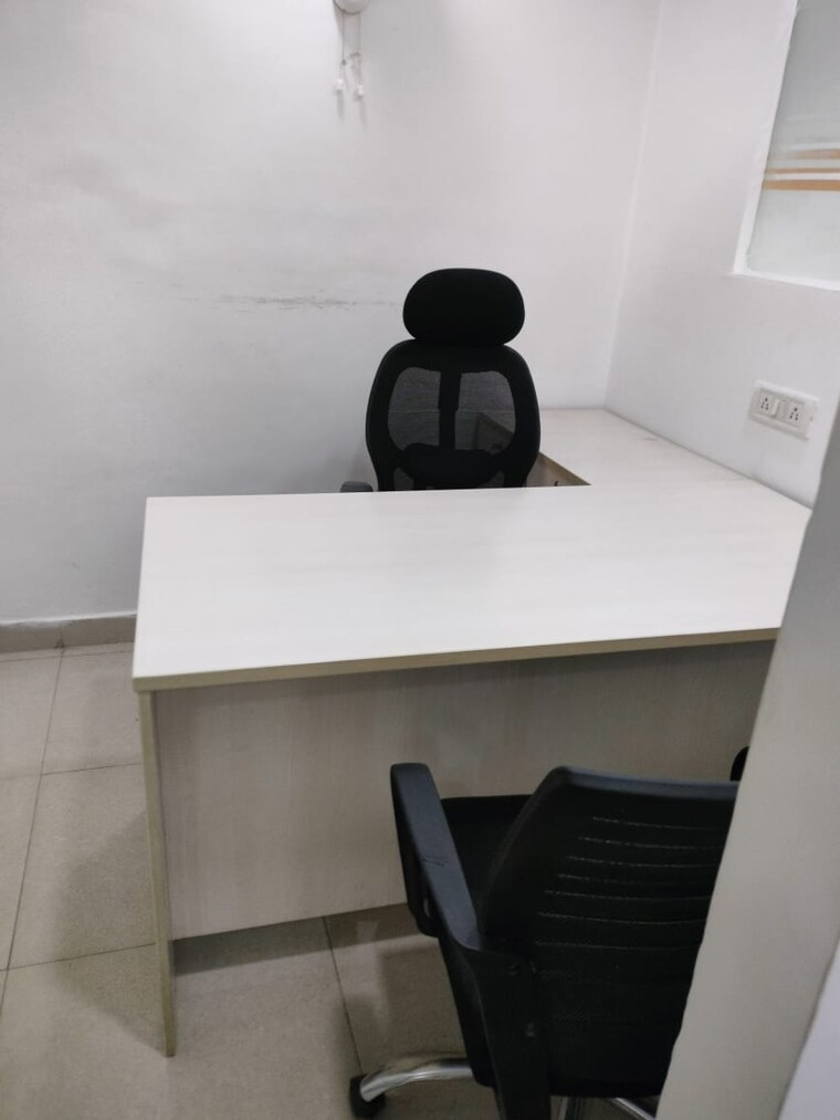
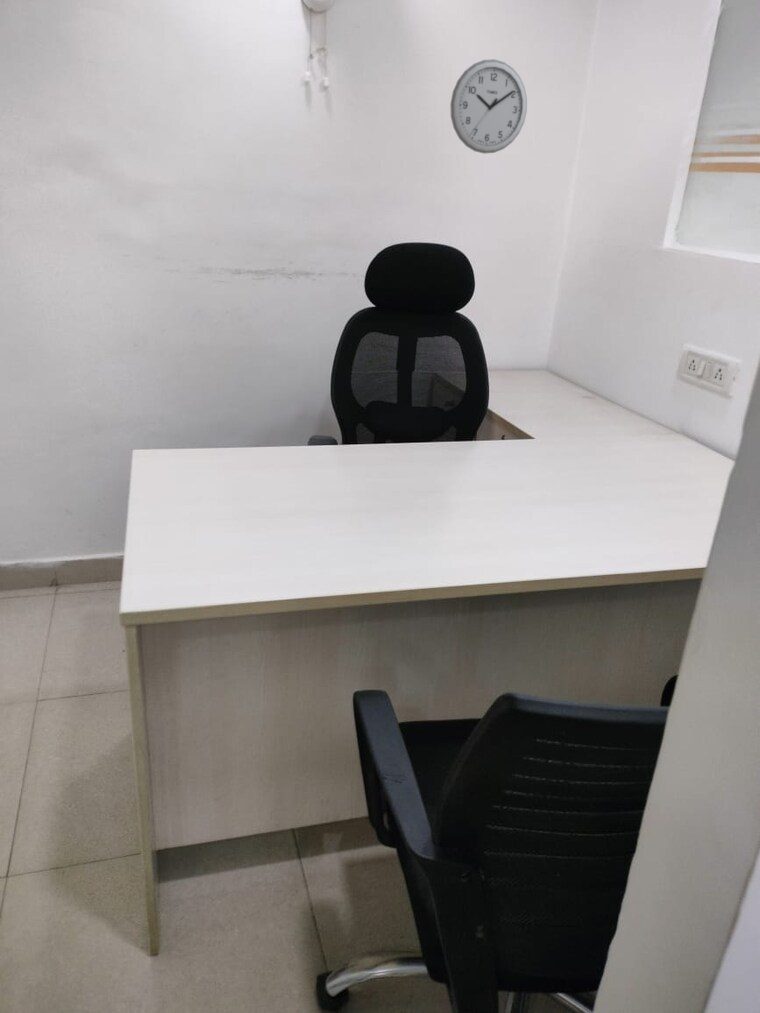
+ wall clock (490, 107)
